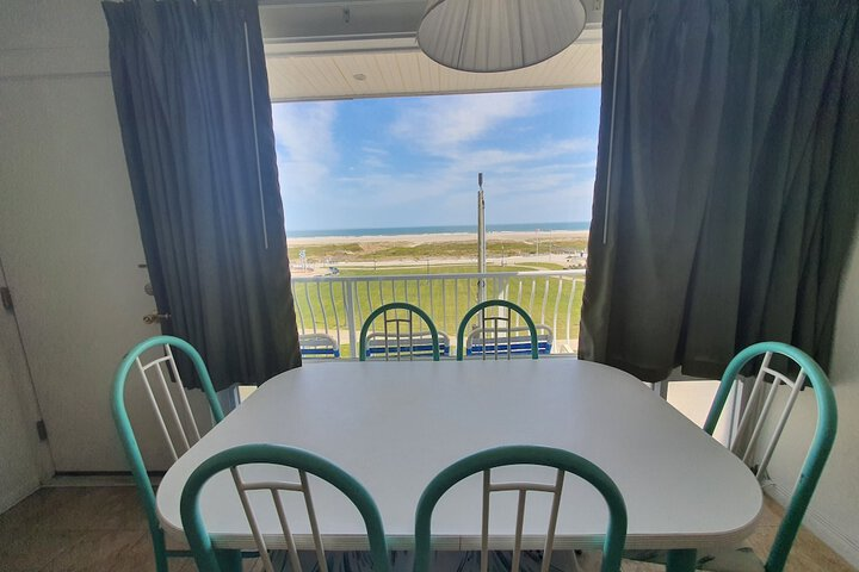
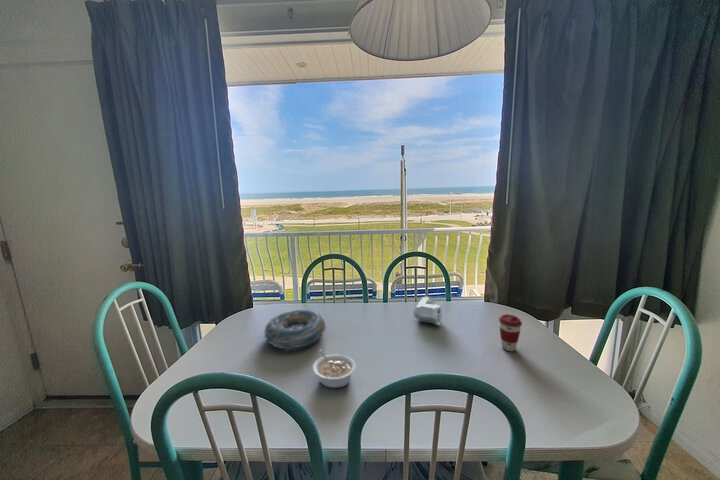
+ legume (332, 370)
+ pipe fitting (427, 311)
+ coffee cup (509, 333)
+ decorative bowl (295, 329)
